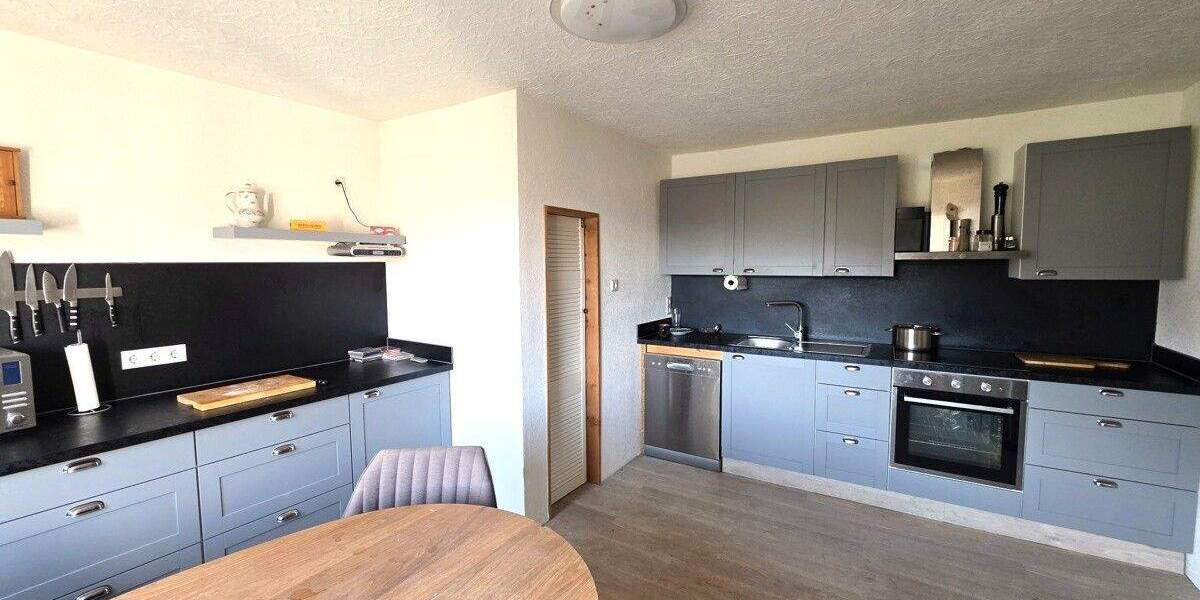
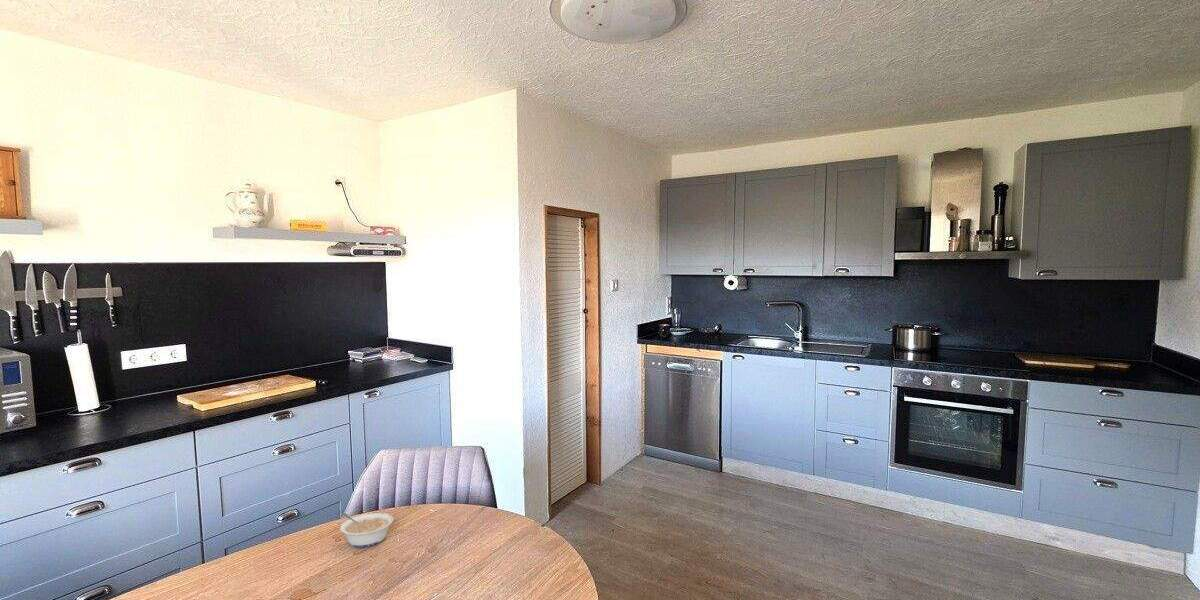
+ legume (365, 529)
